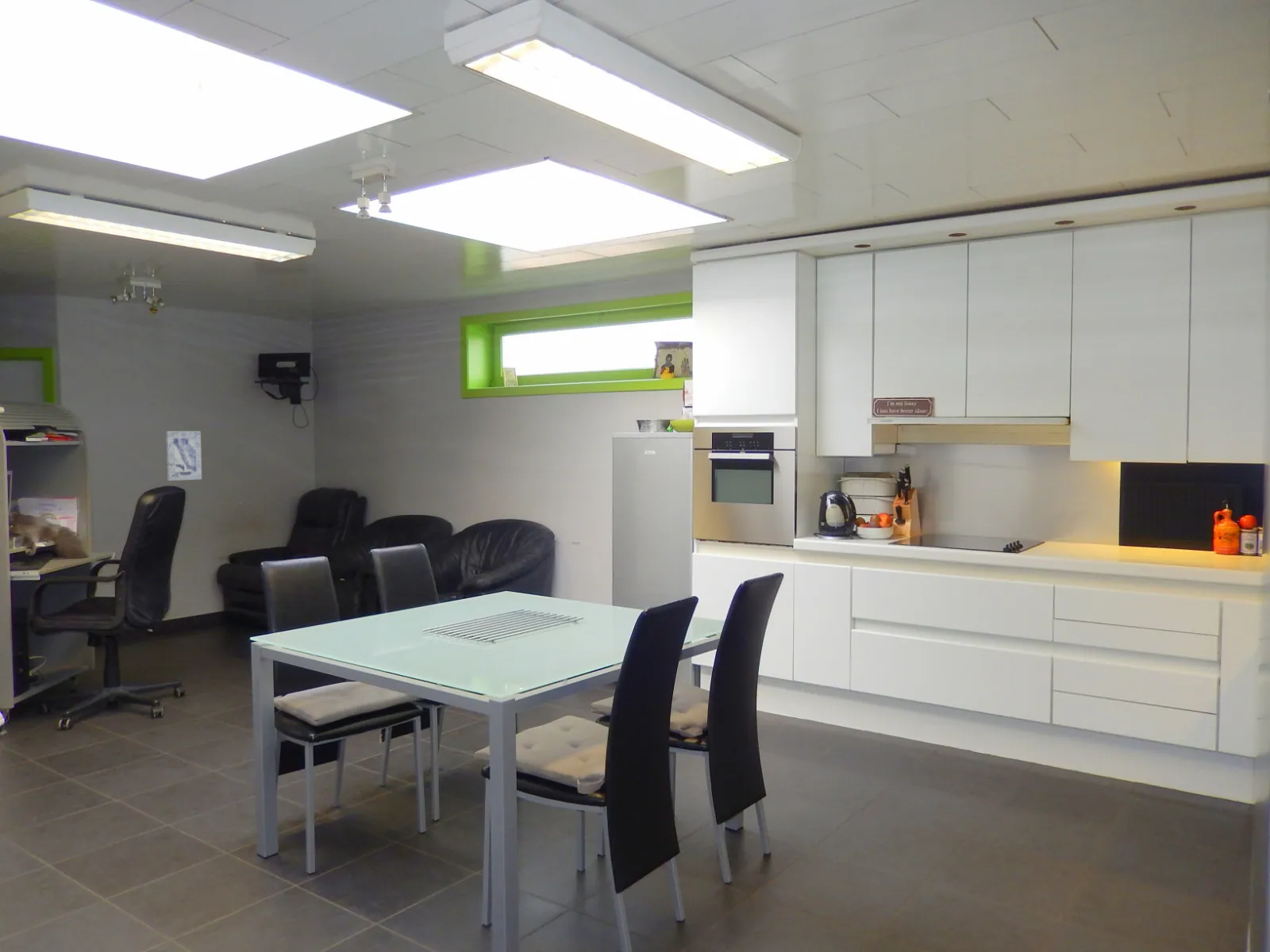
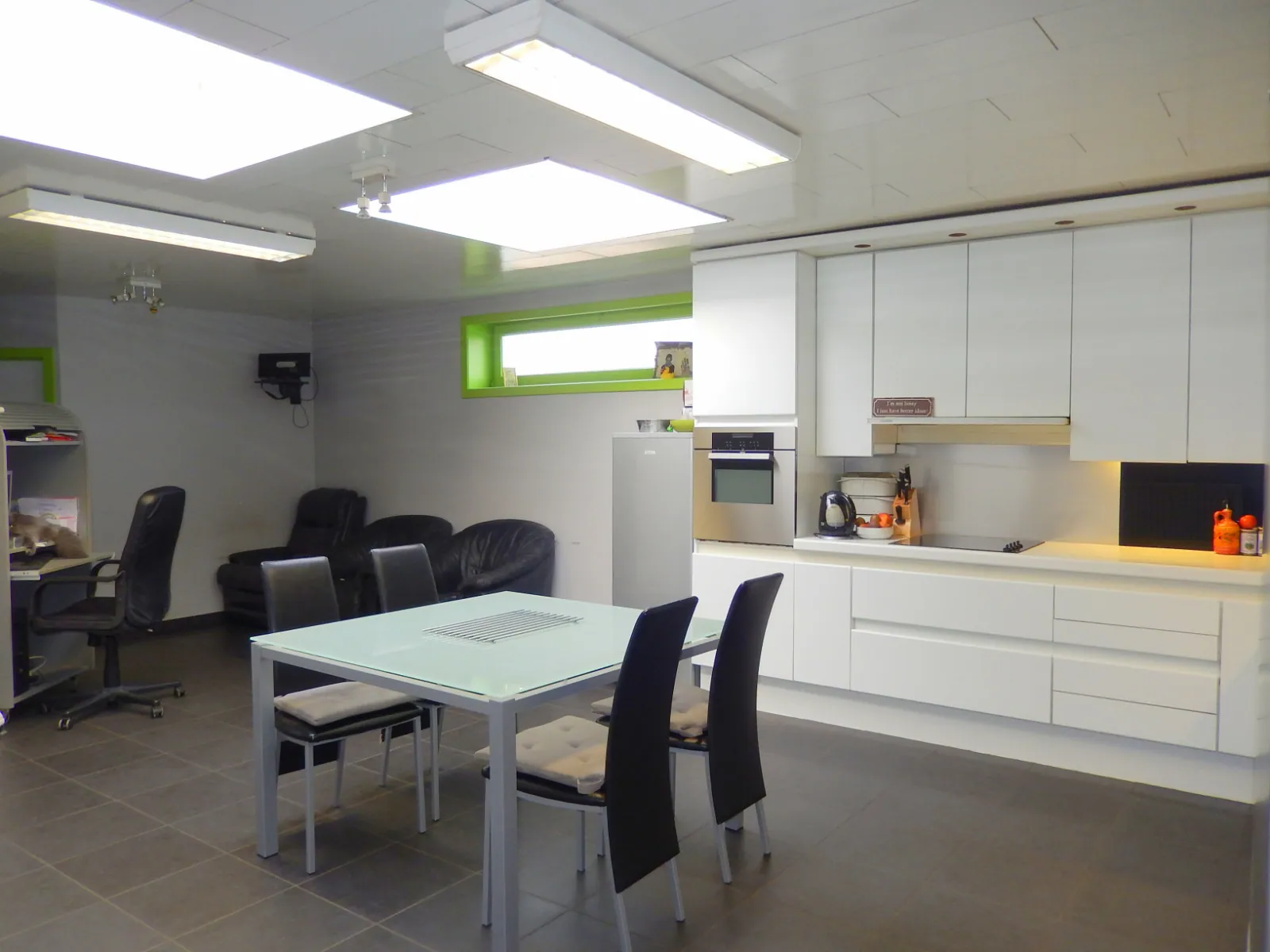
- wall art (184, 455)
